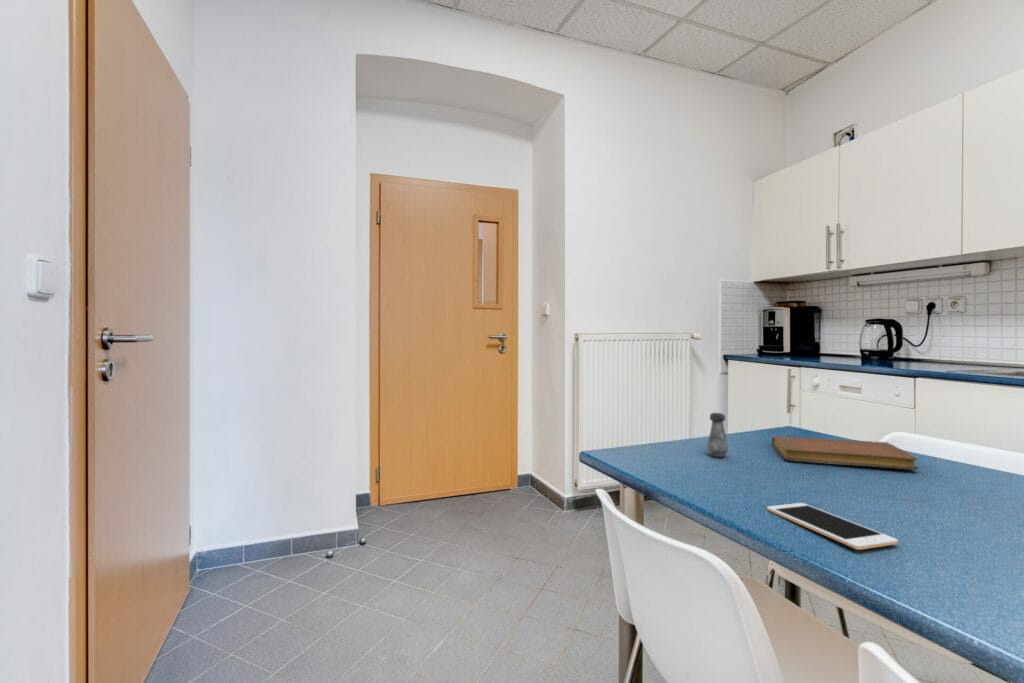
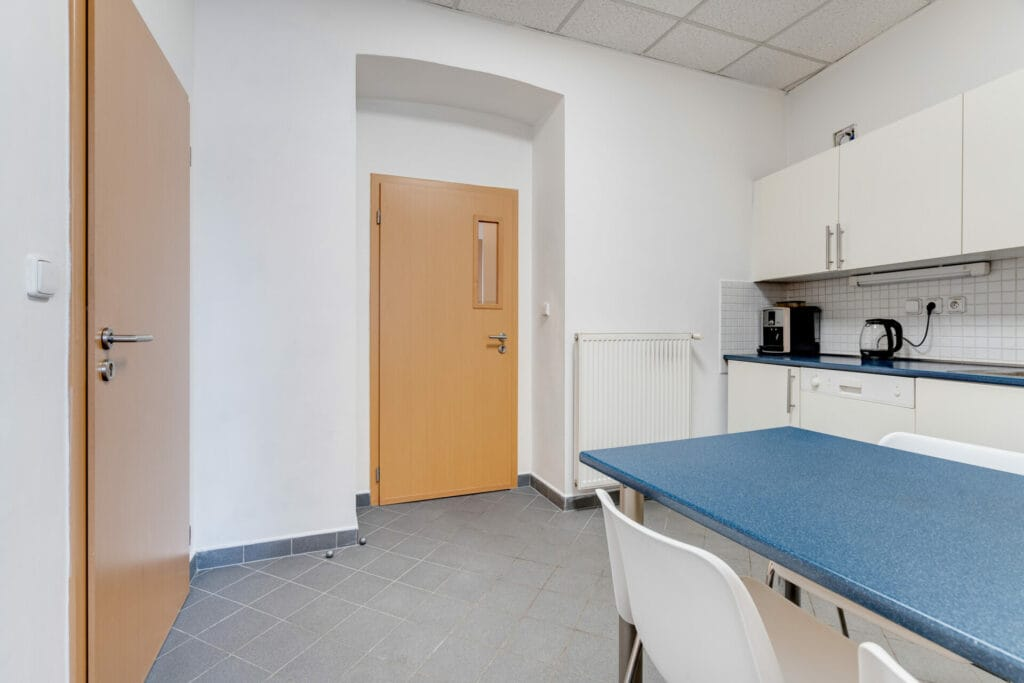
- notebook (837, 450)
- cell phone (826, 523)
- salt shaker (717, 434)
